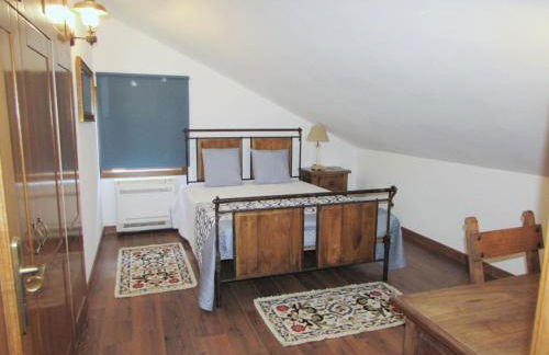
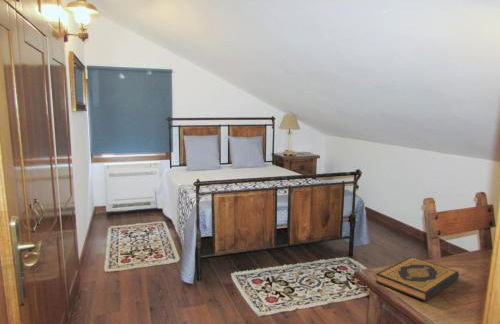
+ hardback book (417, 276)
